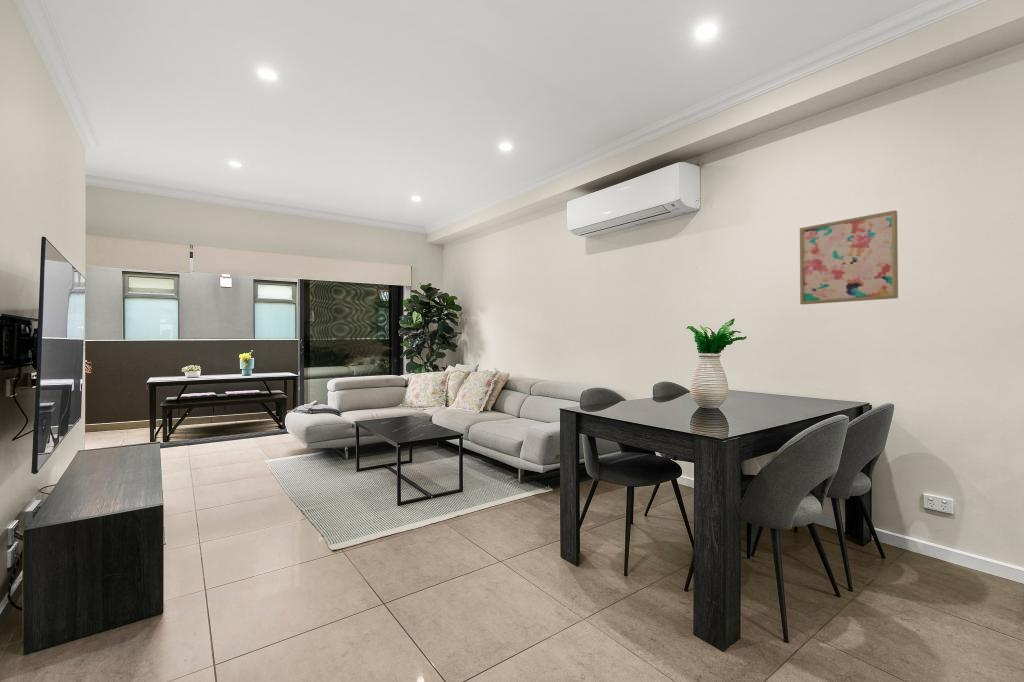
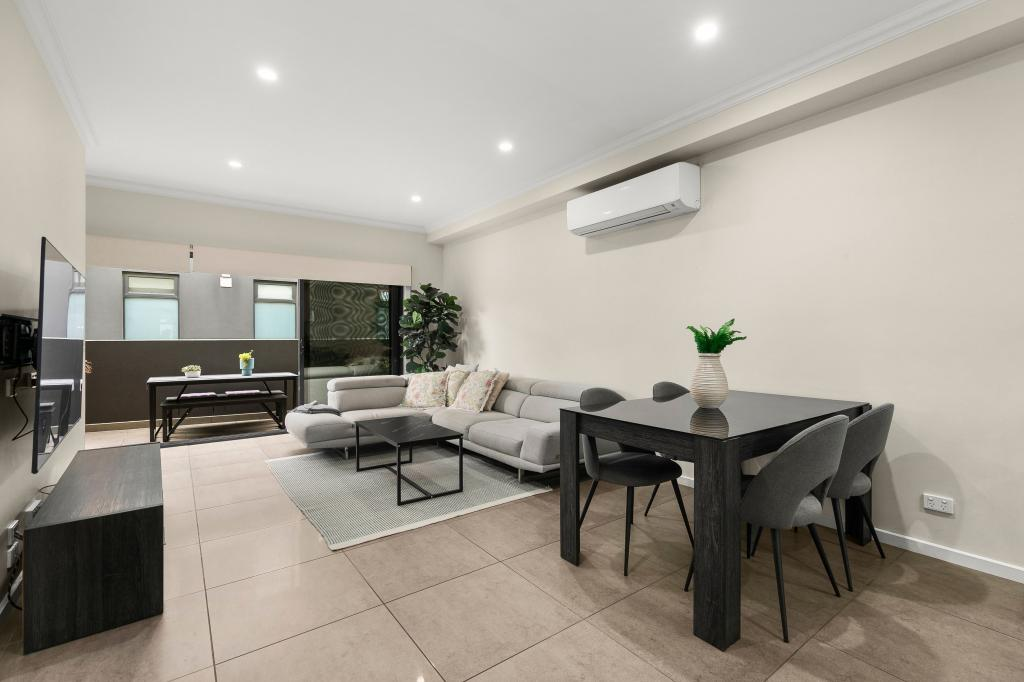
- wall art (845, 260)
